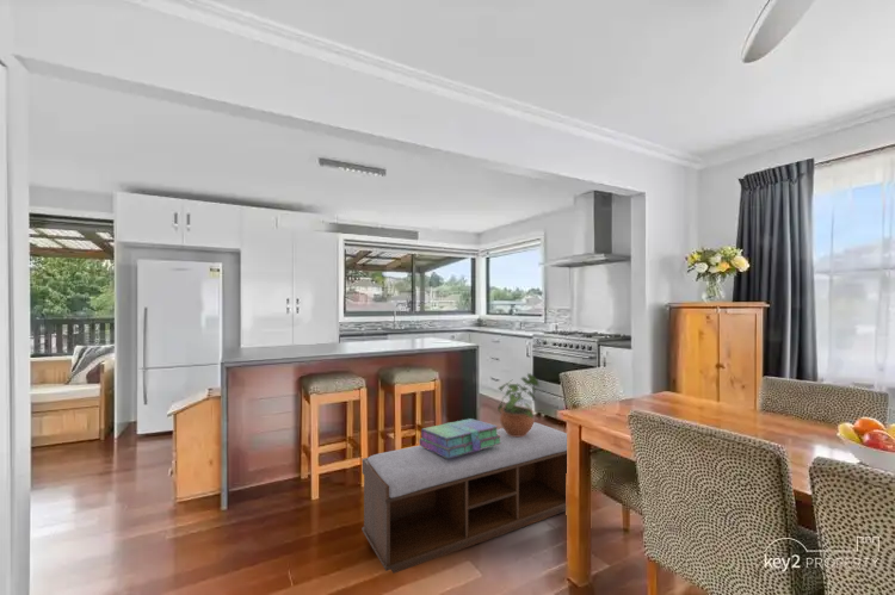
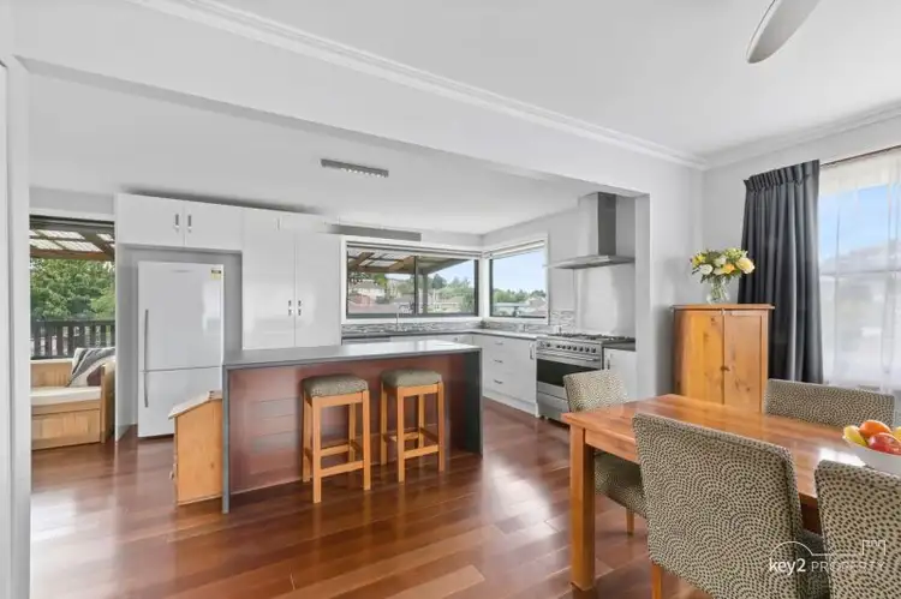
- stack of books (459, 438)
- bench (476, 484)
- potted plant (520, 402)
